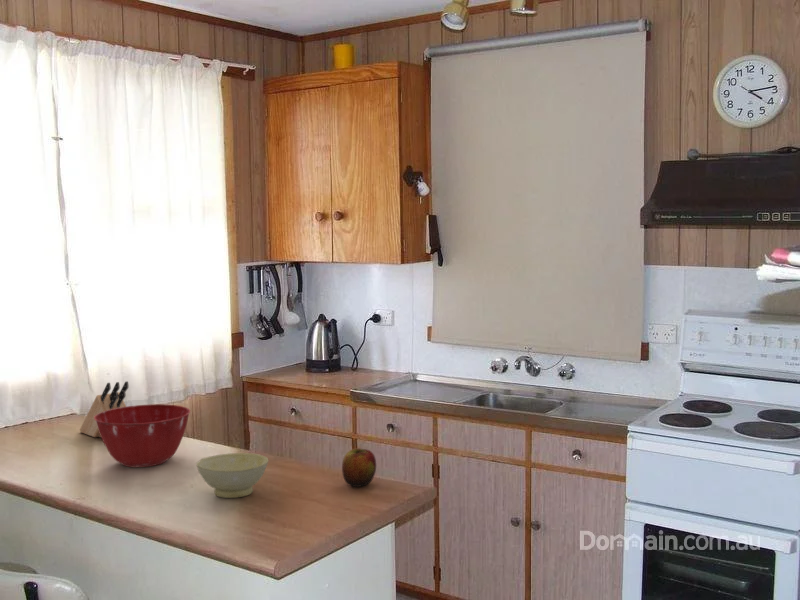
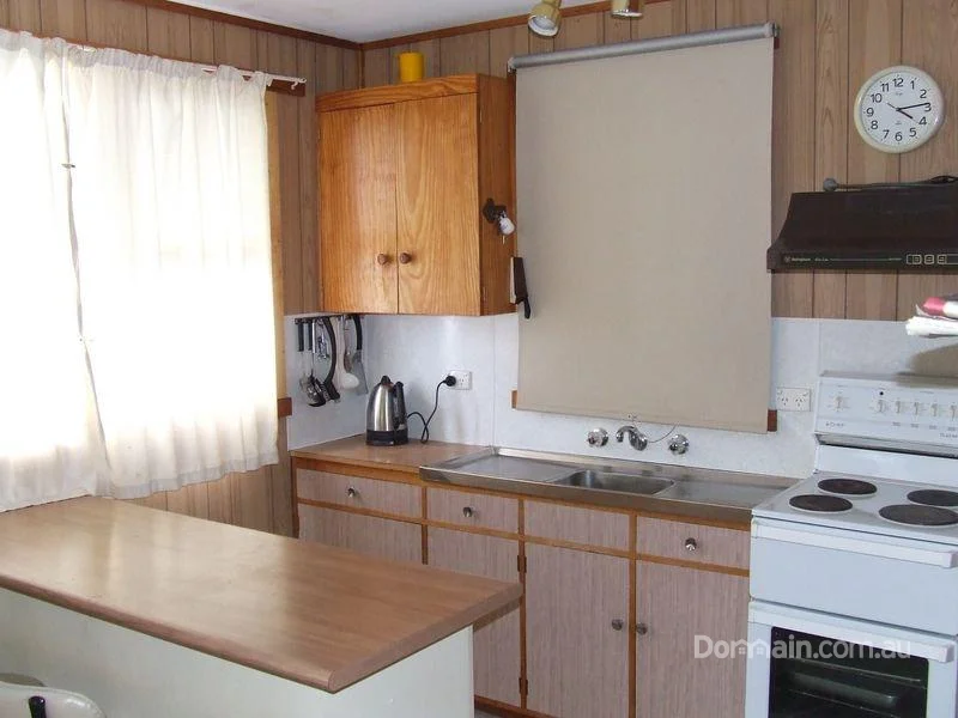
- apple (359, 467)
- bowl (233, 476)
- mixing bowl (143, 437)
- knife block (105, 406)
